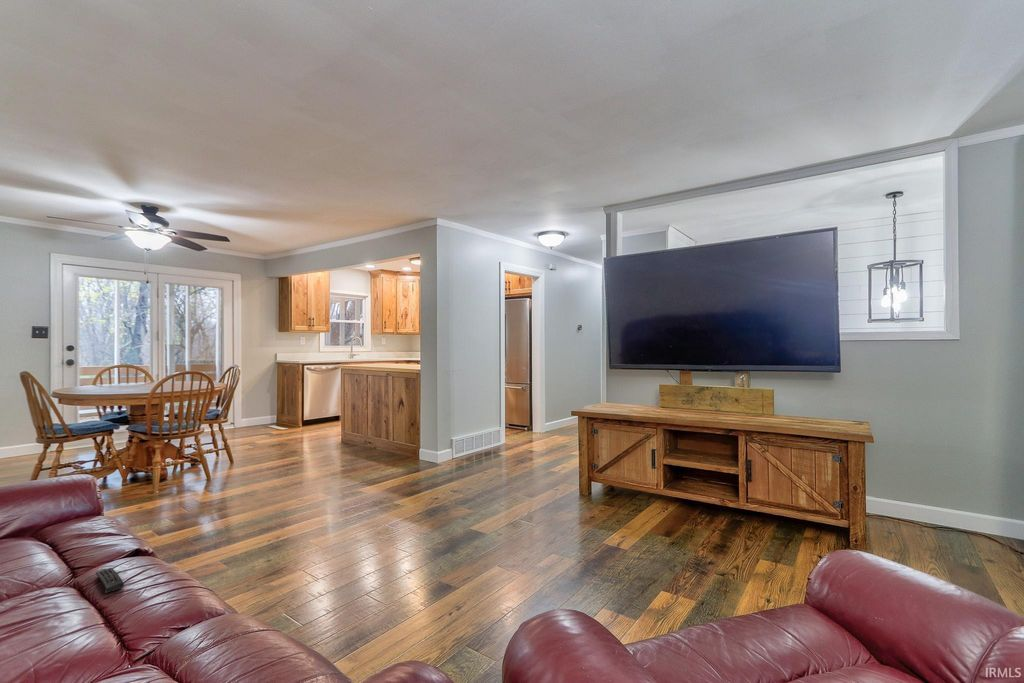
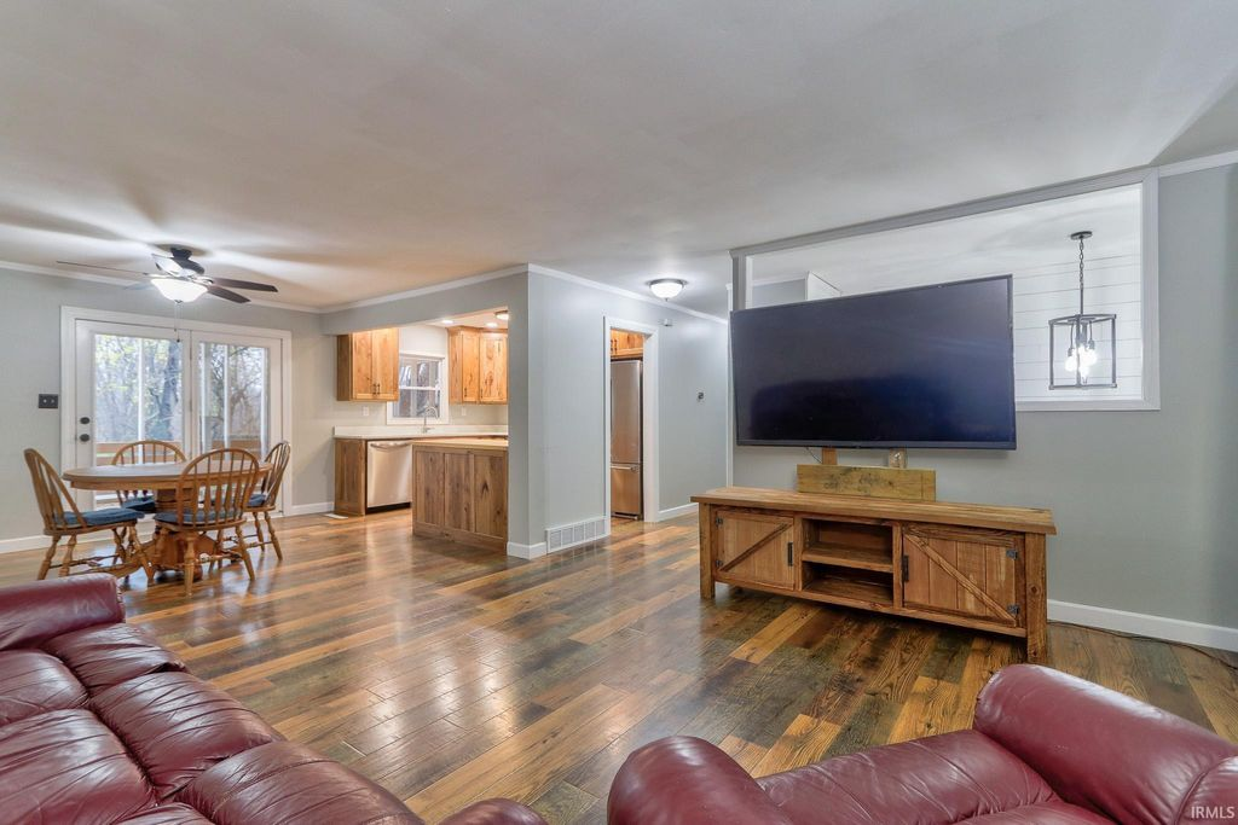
- remote control (108, 578)
